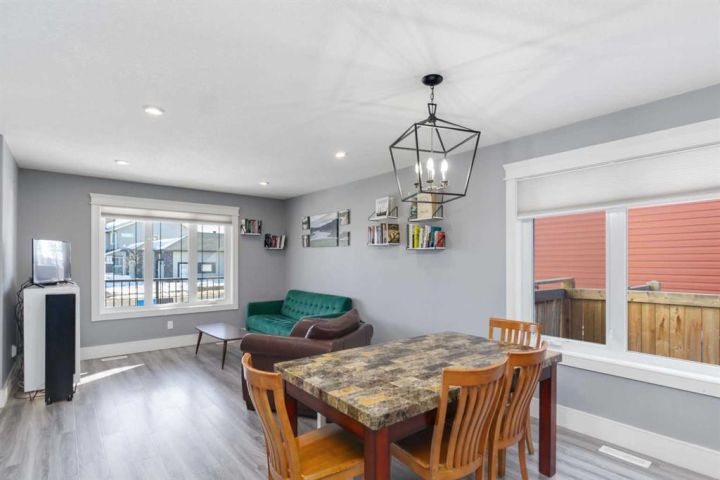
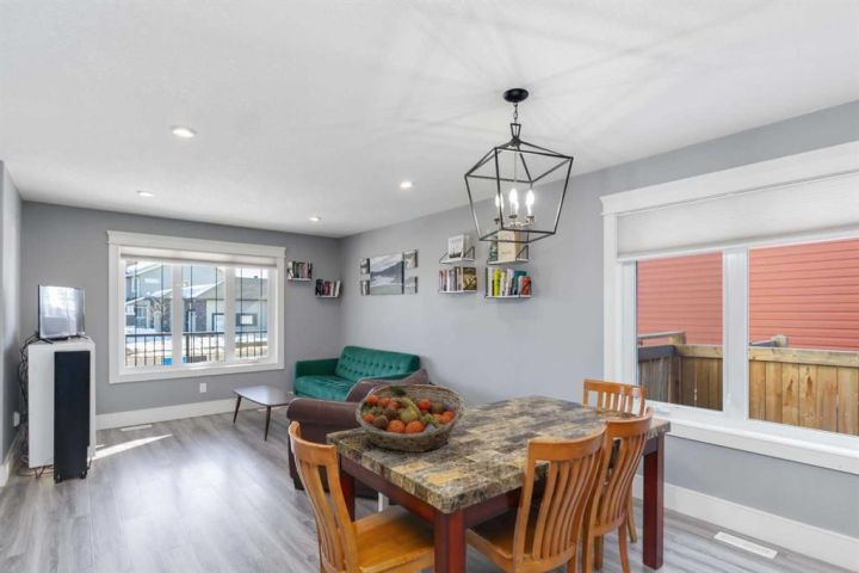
+ fruit basket (409, 415)
